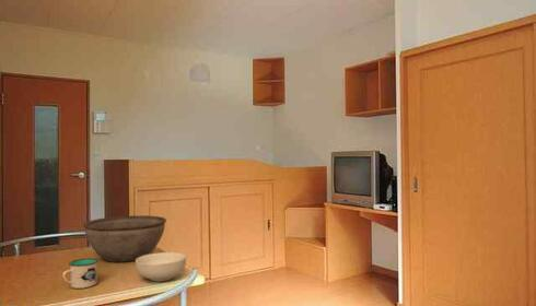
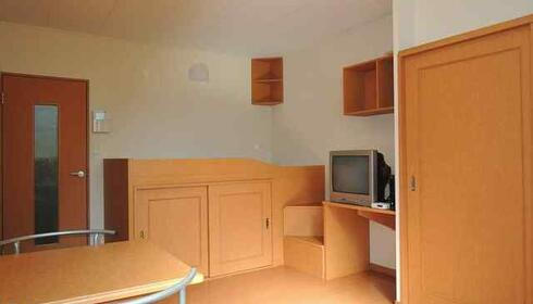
- bowl (126, 238)
- mug (80, 273)
- cereal bowl (161, 268)
